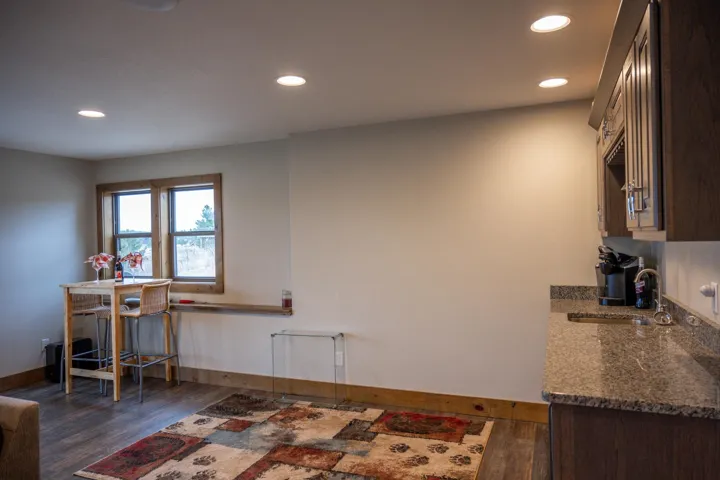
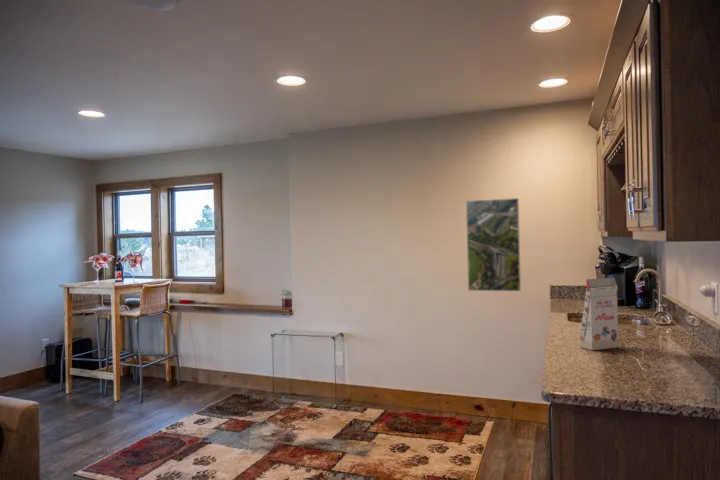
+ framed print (493, 245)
+ gift box (598, 312)
